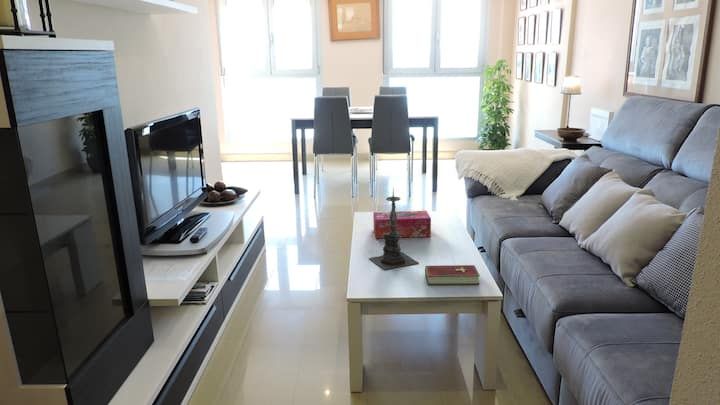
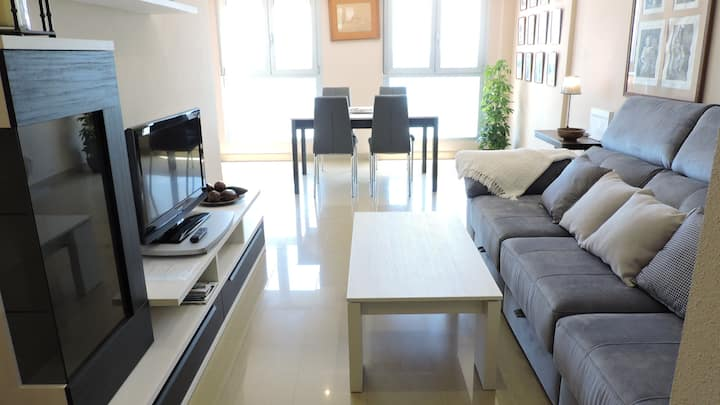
- tissue box (401, 224)
- candle holder (393, 224)
- hardcover book (451, 274)
